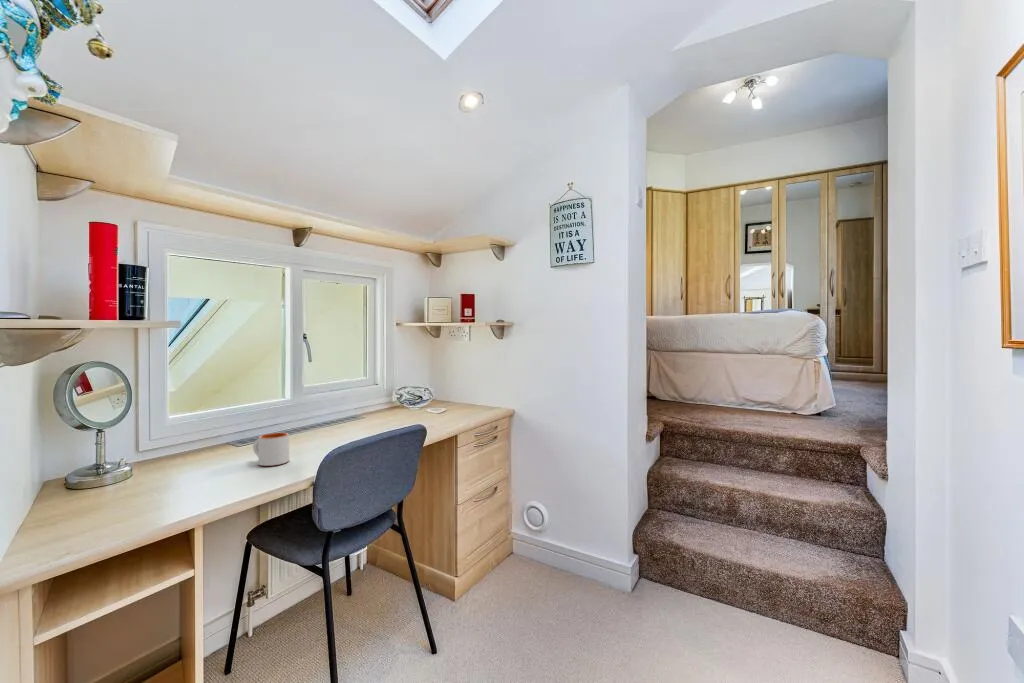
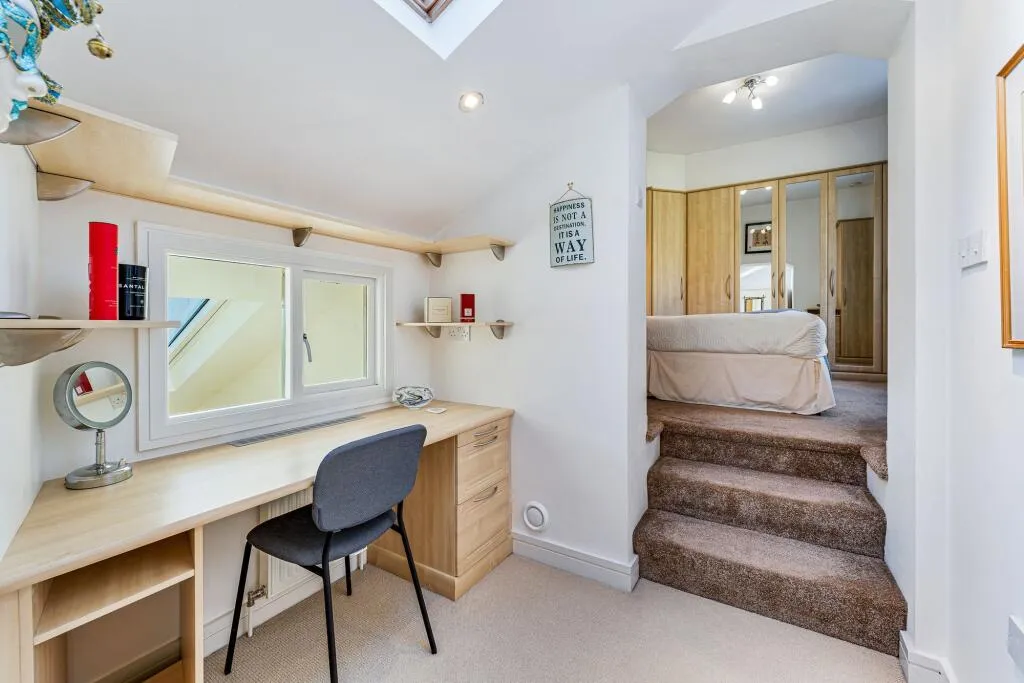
- mug (270, 448)
